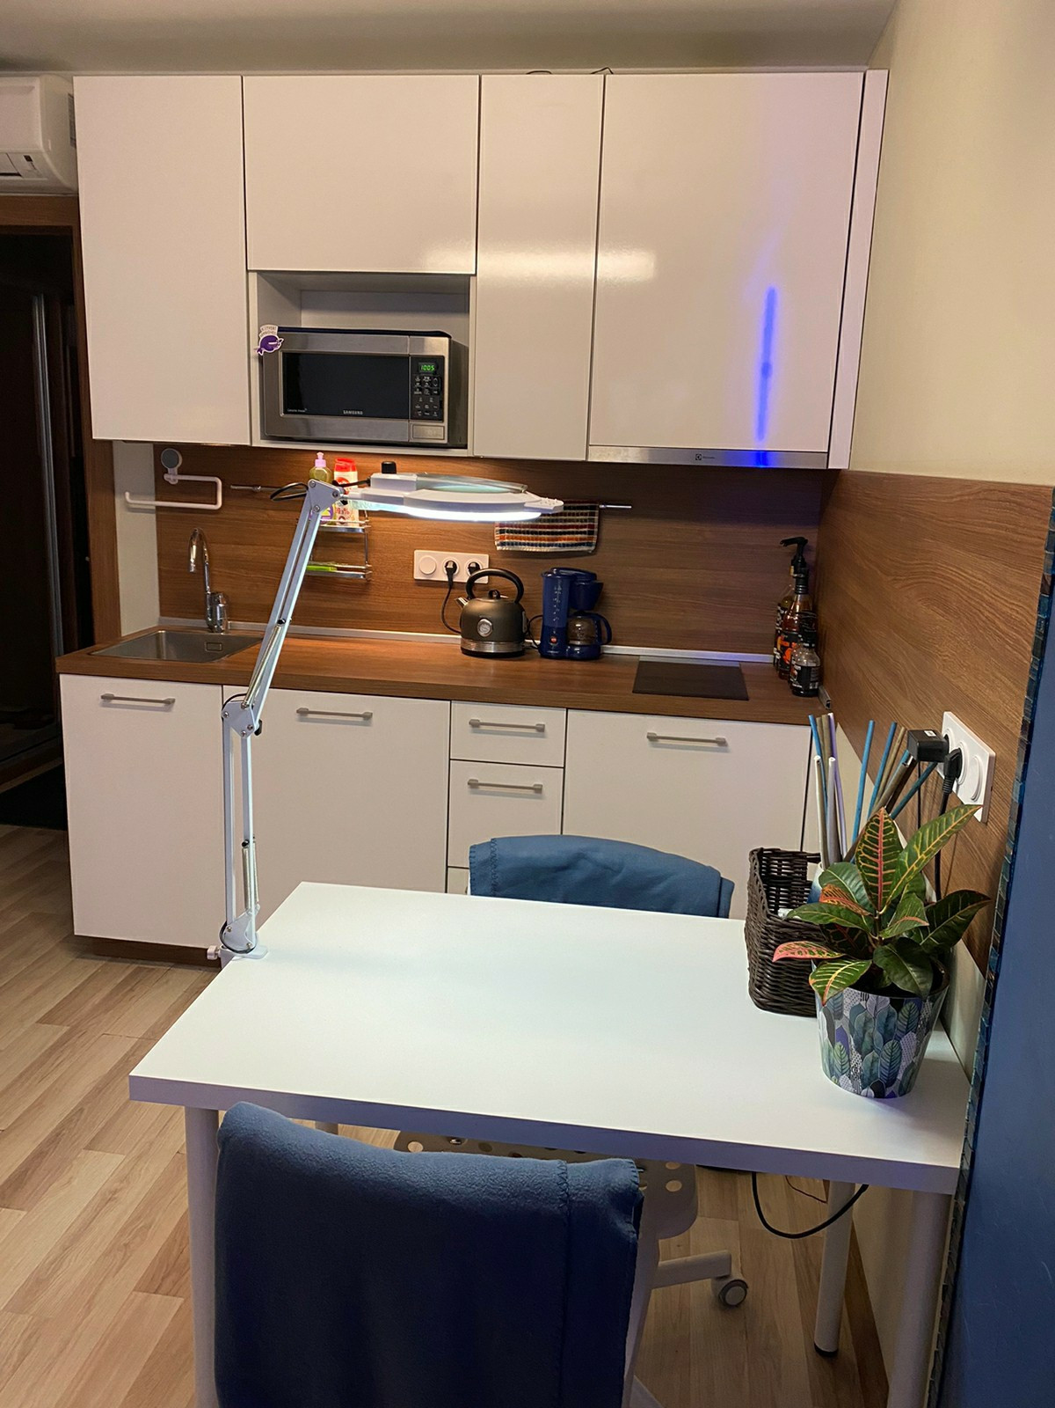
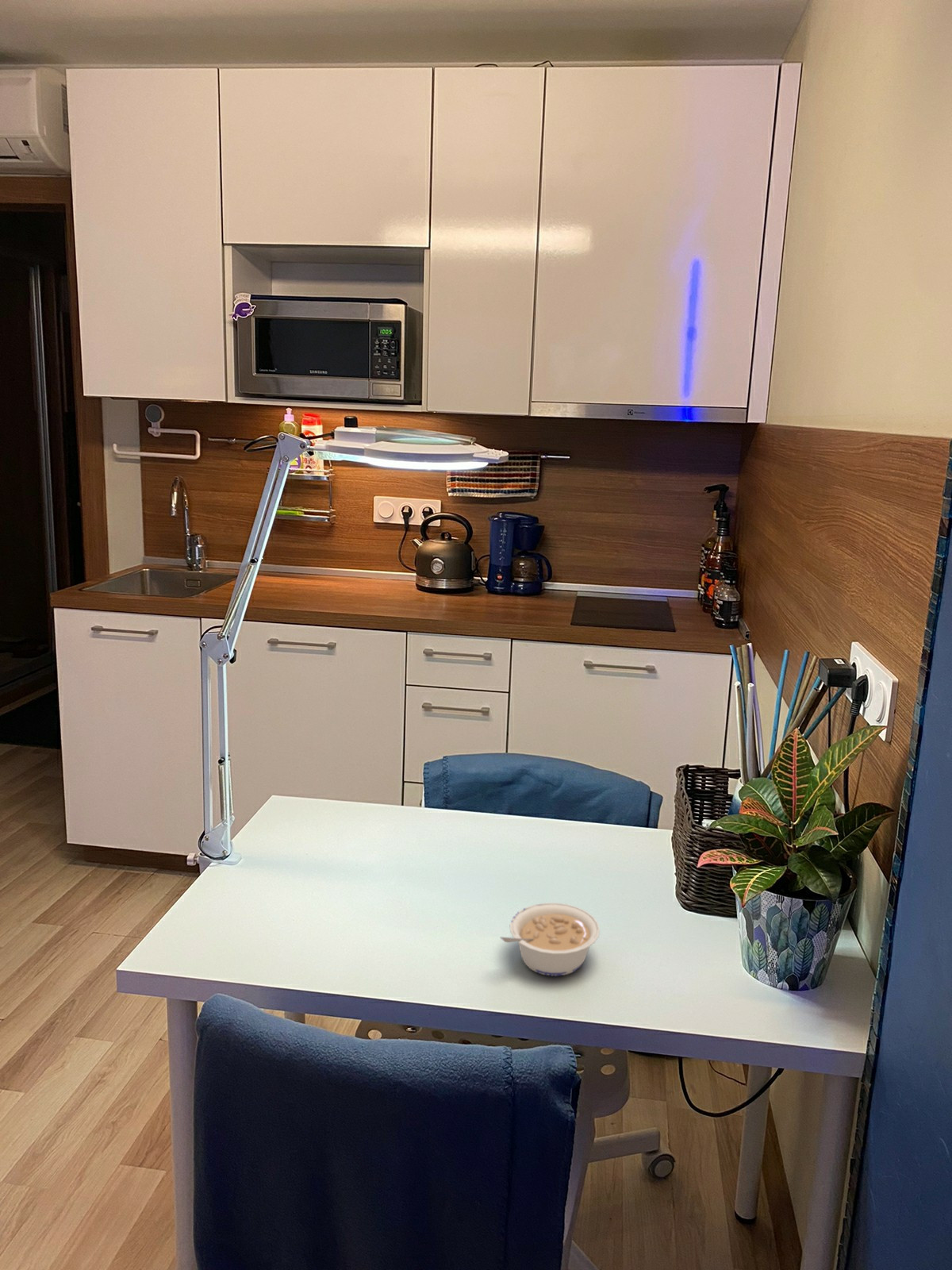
+ legume (553, 941)
